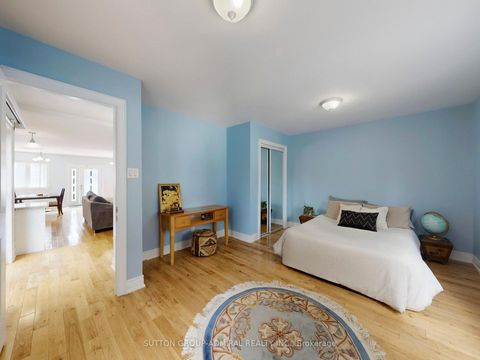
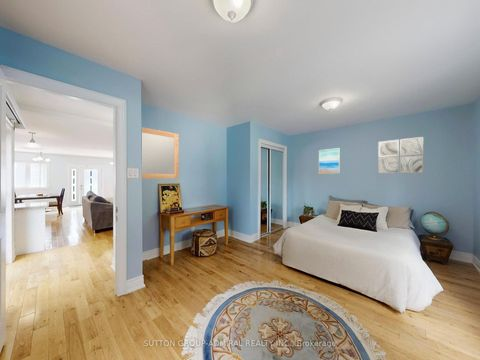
+ wall art (328, 161)
+ home mirror (155, 154)
+ wall art (398, 155)
